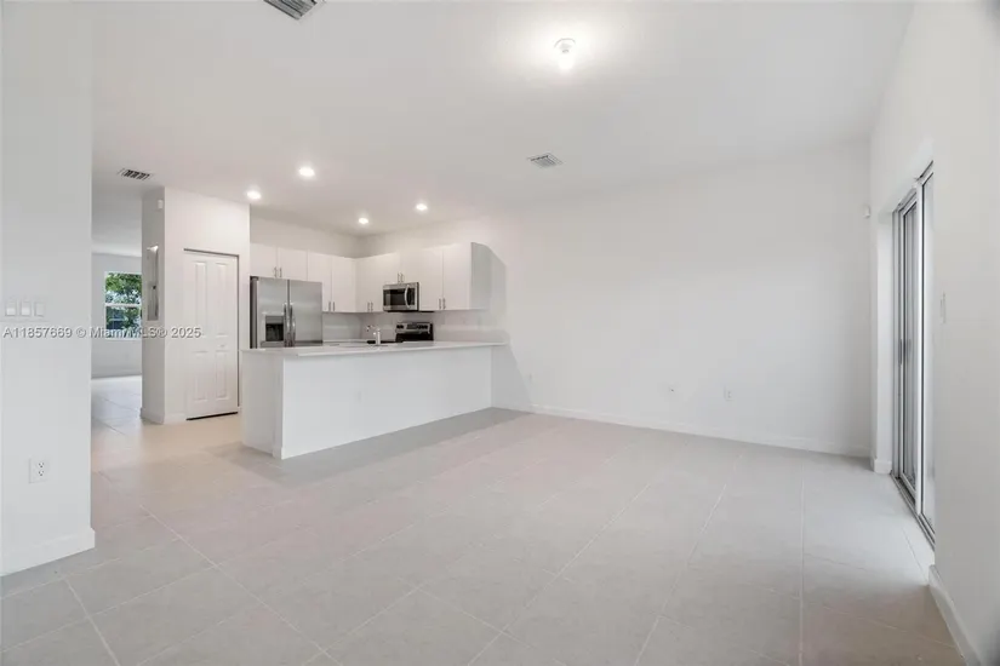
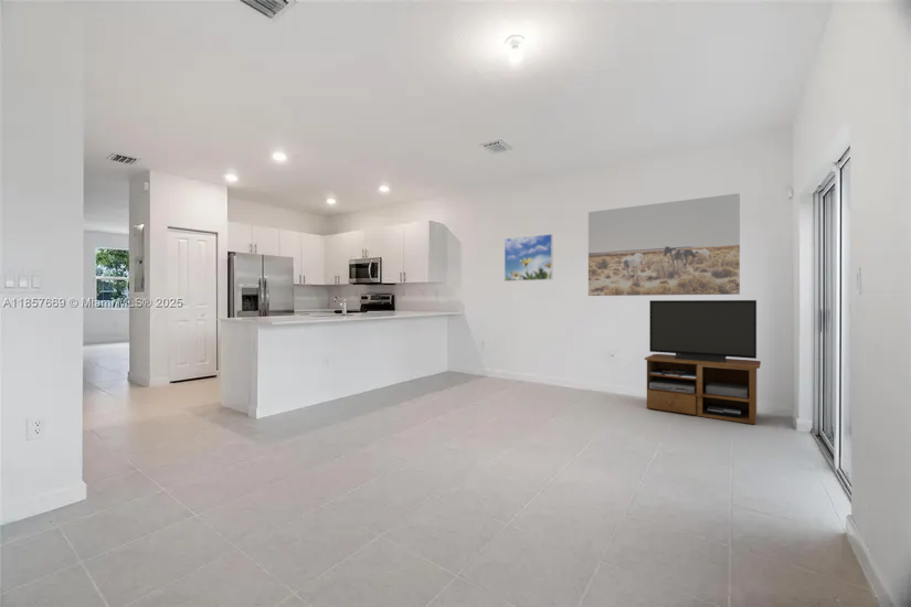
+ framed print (527, 258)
+ wall art (657, 249)
+ tv stand (700, 355)
